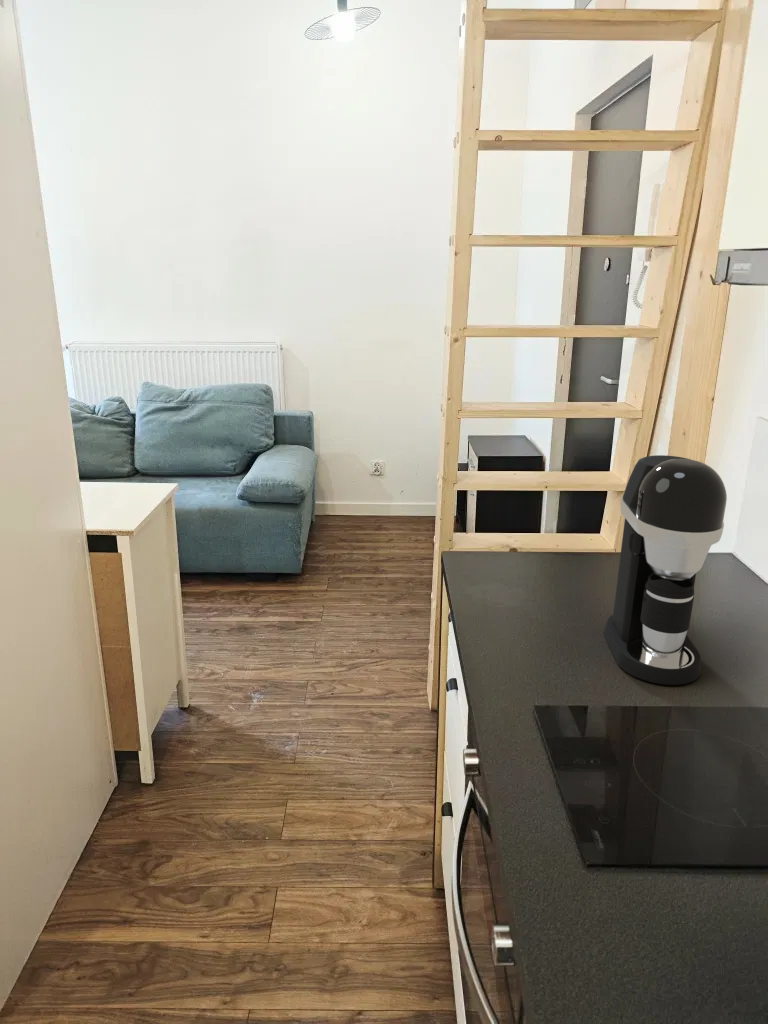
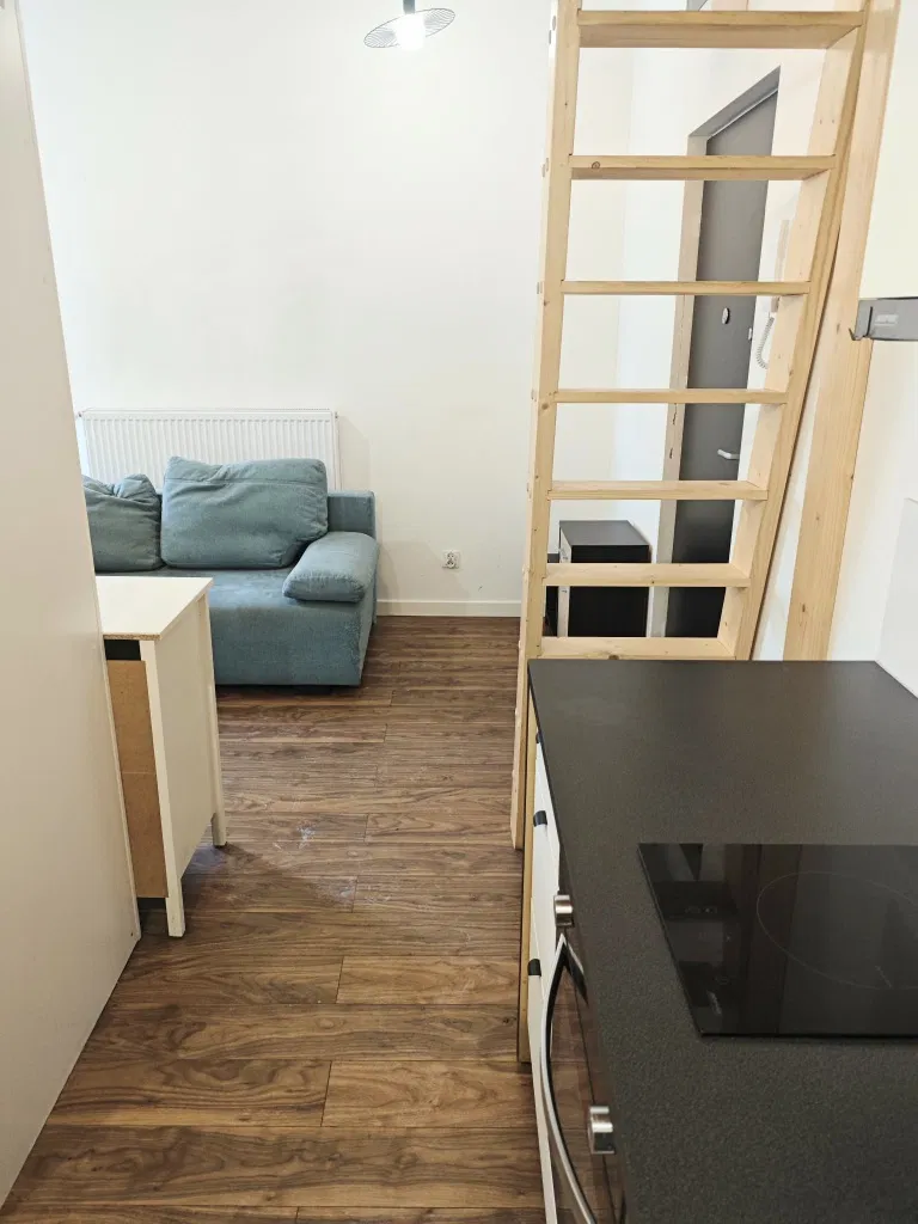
- coffee maker (663, 556)
